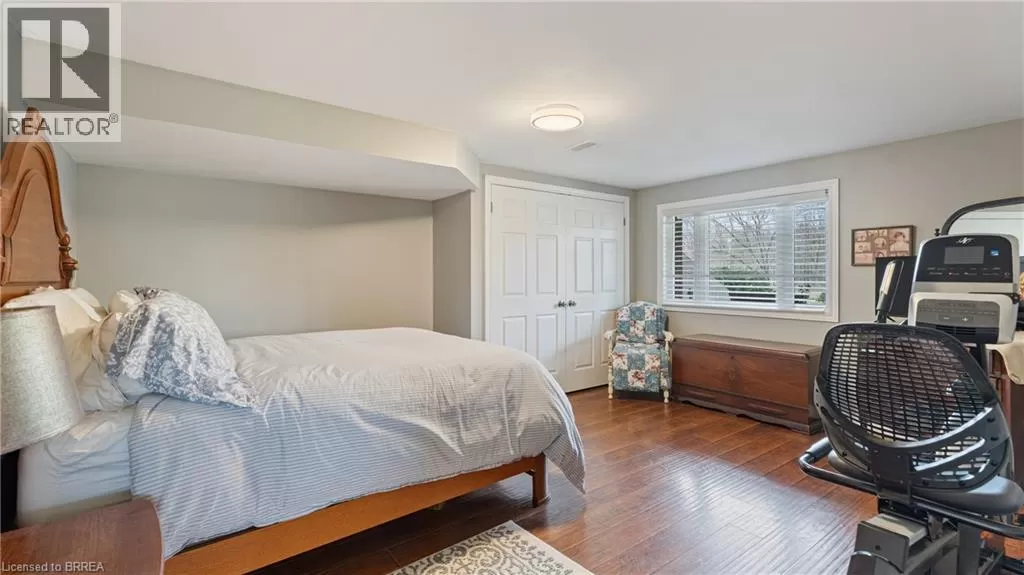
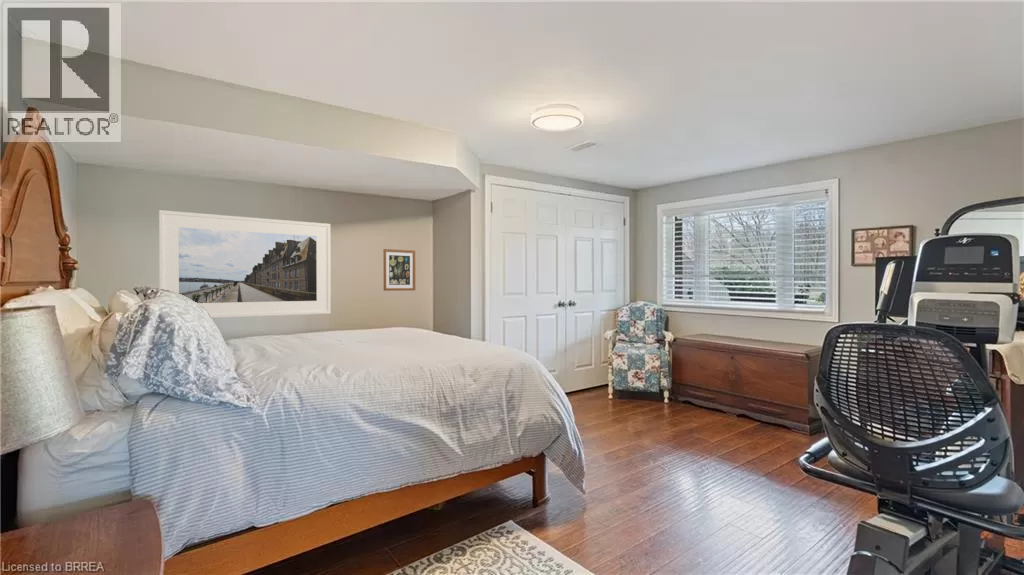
+ wall art (399, 270)
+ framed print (253, 267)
